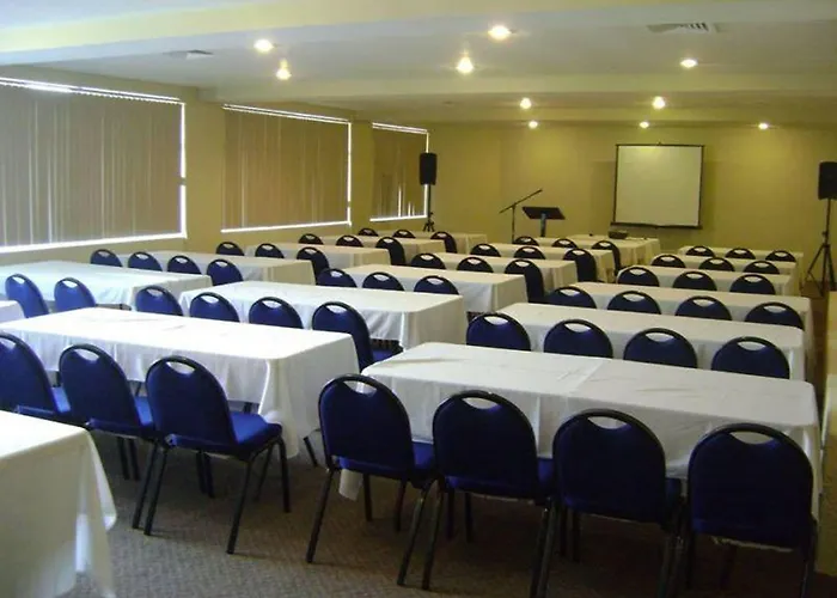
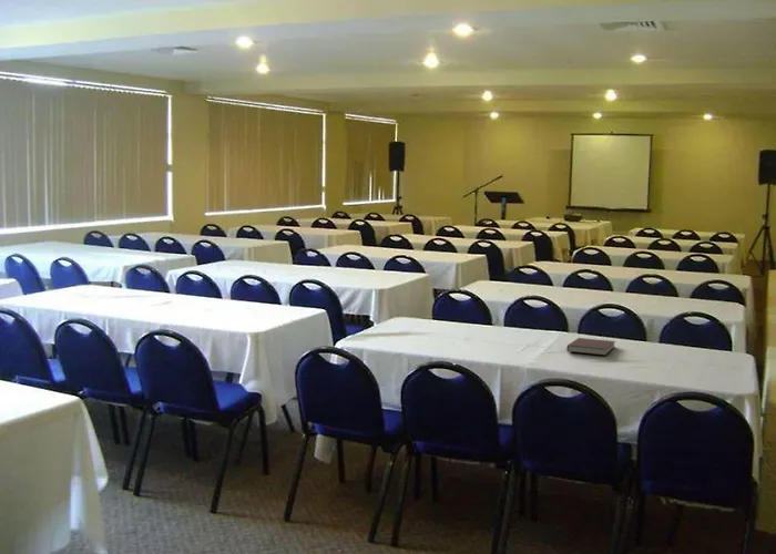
+ notebook (591, 346)
